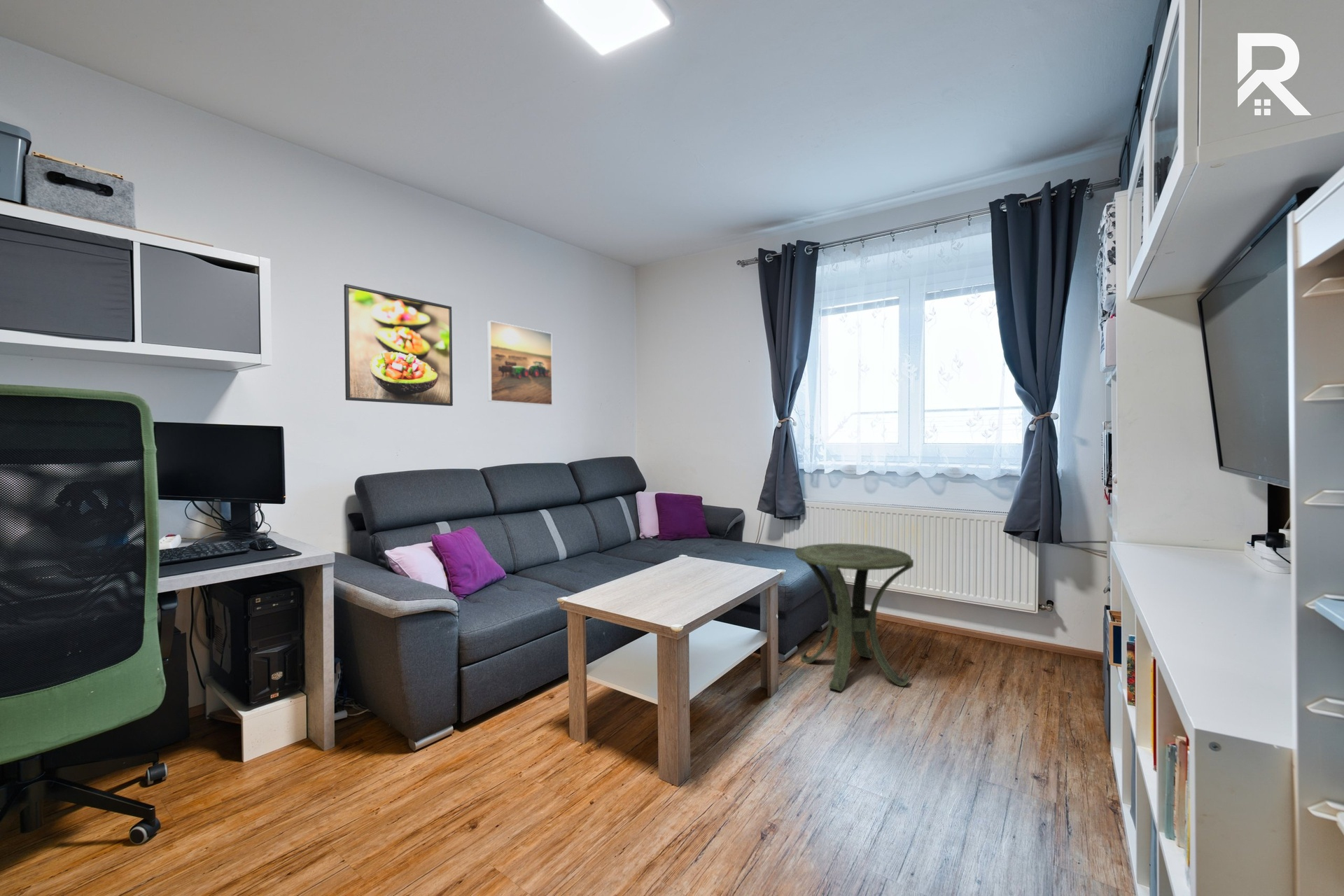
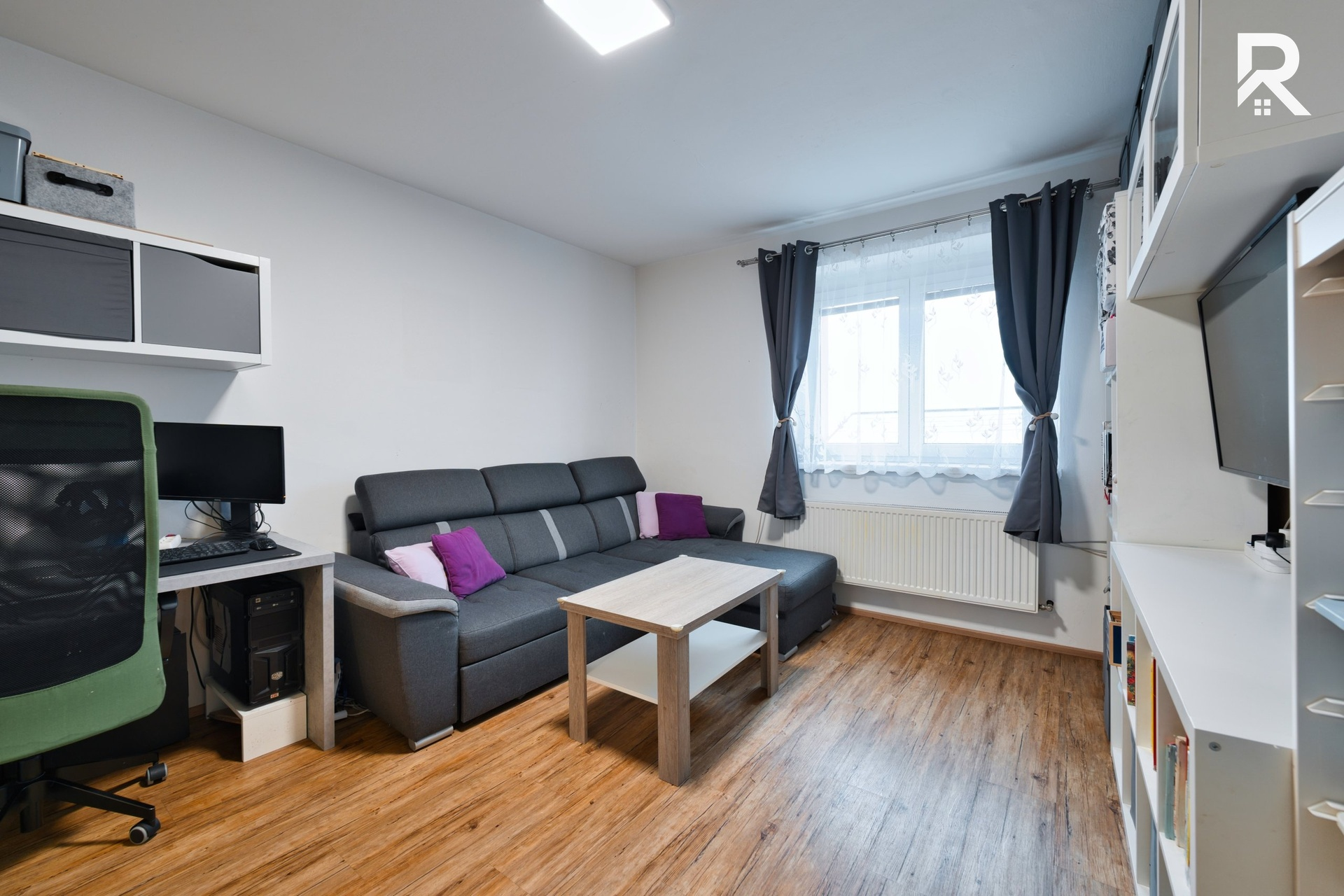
- side table (852, 612)
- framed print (522, 365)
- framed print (402, 349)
